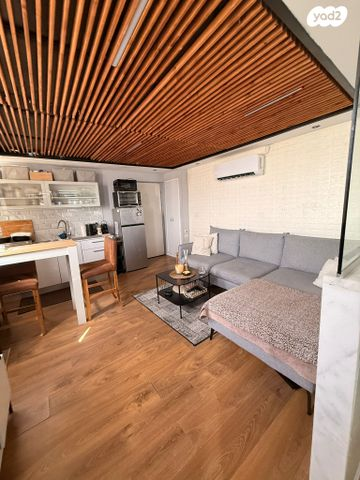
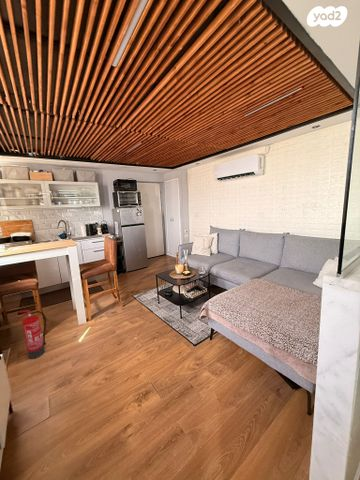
+ fire extinguisher (35, 330)
